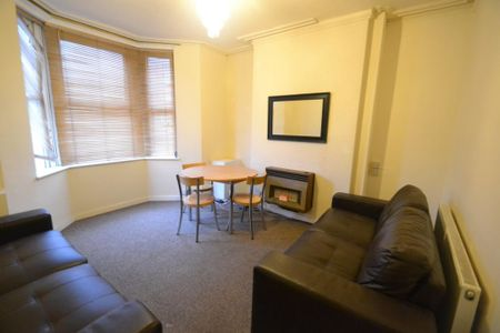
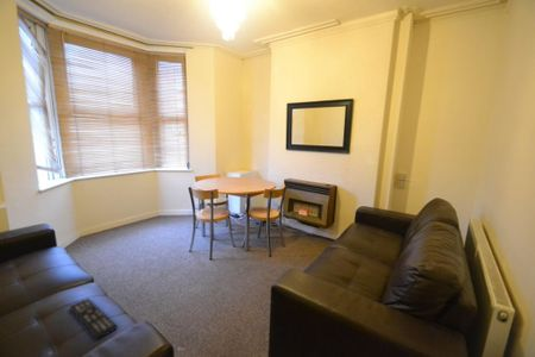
+ remote control (92, 315)
